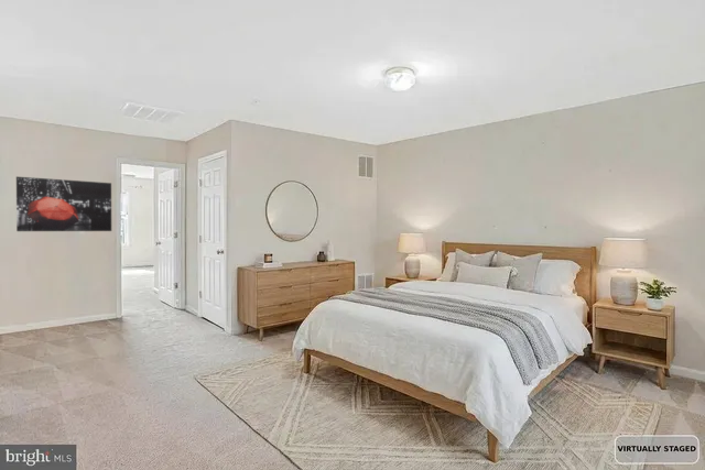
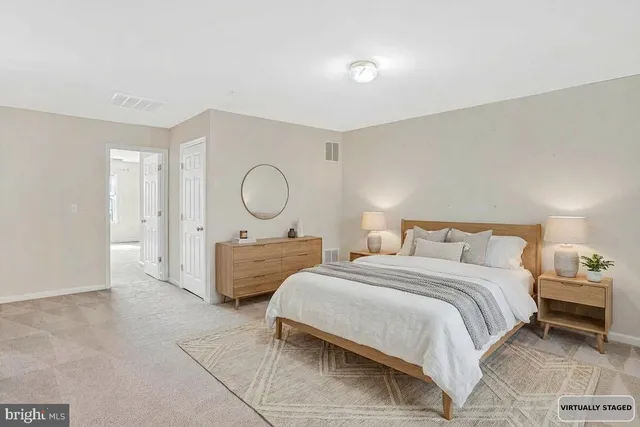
- wall art (66, 205)
